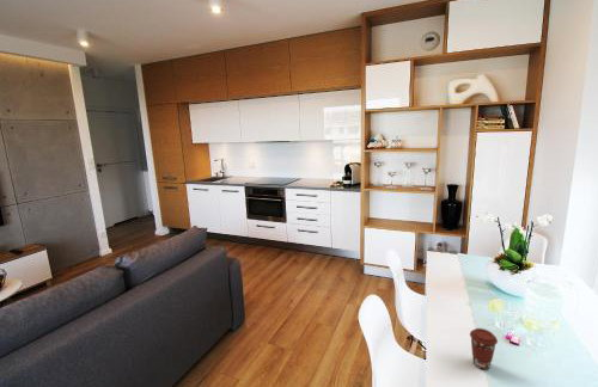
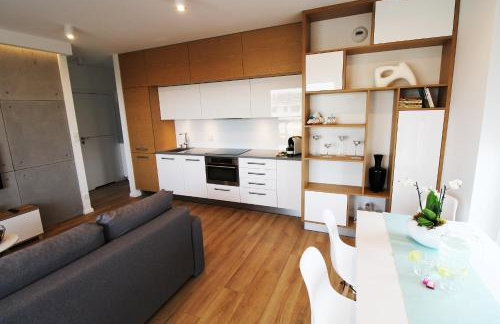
- coffee cup (482, 349)
